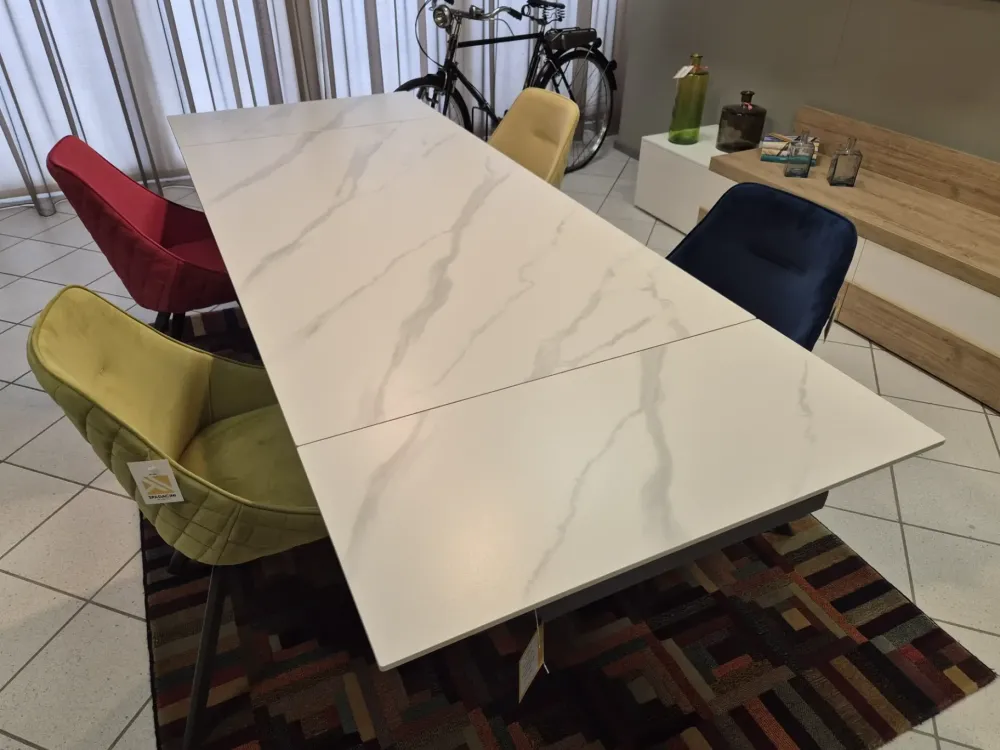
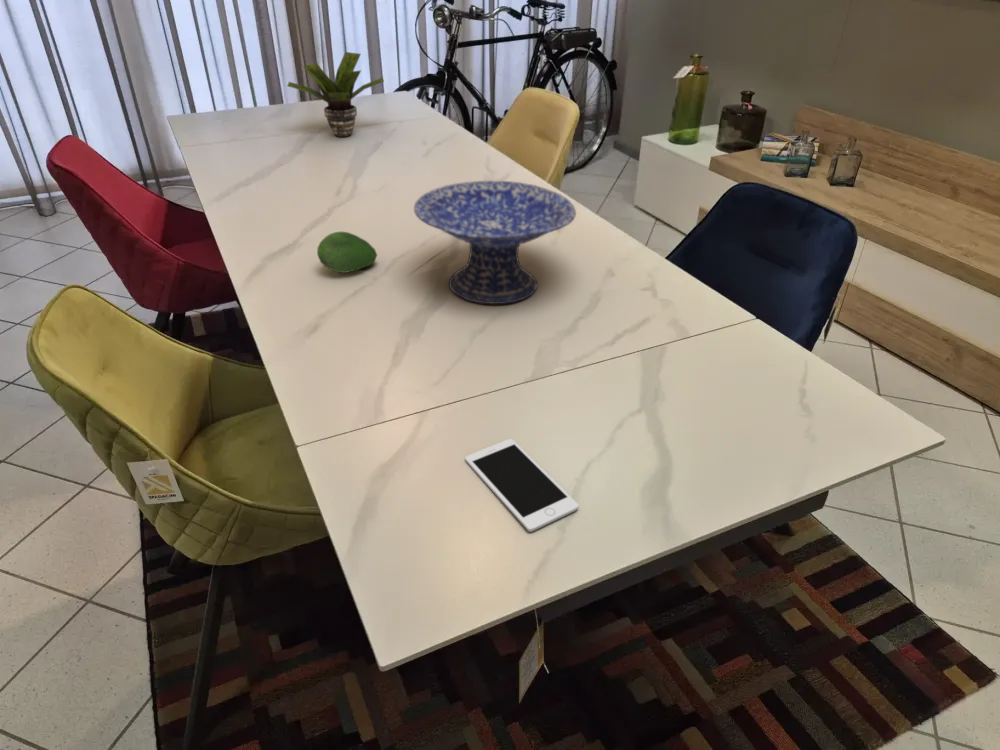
+ potted plant (337, 97)
+ decorative bowl (494, 245)
+ fruit (347, 251)
+ cell phone (519, 481)
